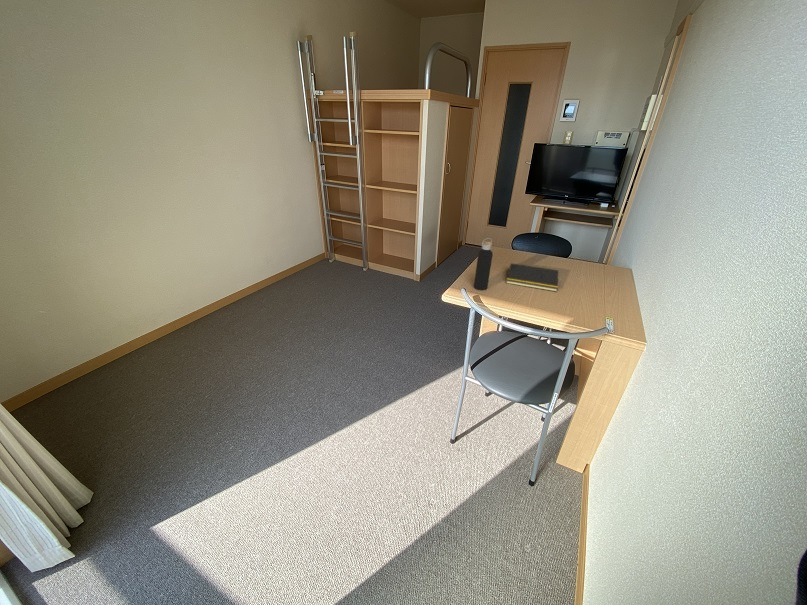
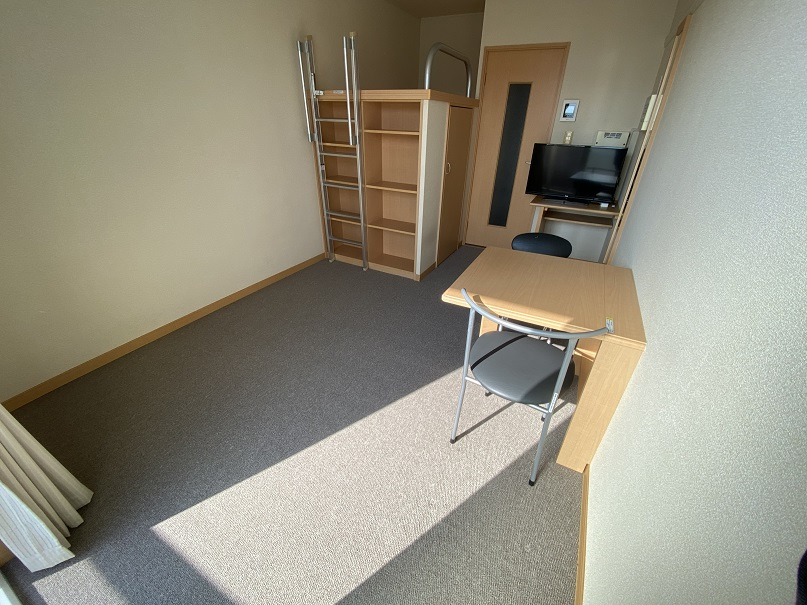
- notepad (532, 276)
- water bottle (484, 263)
